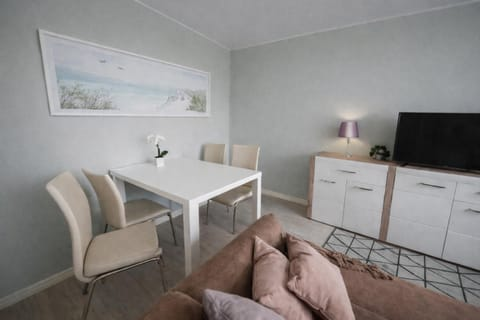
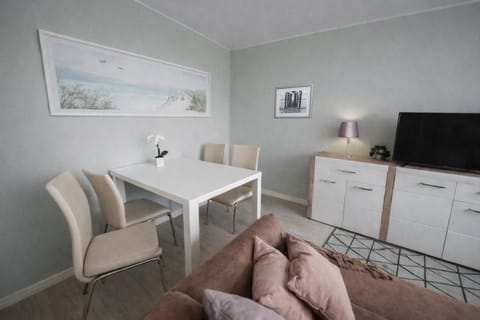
+ wall art (292, 102)
